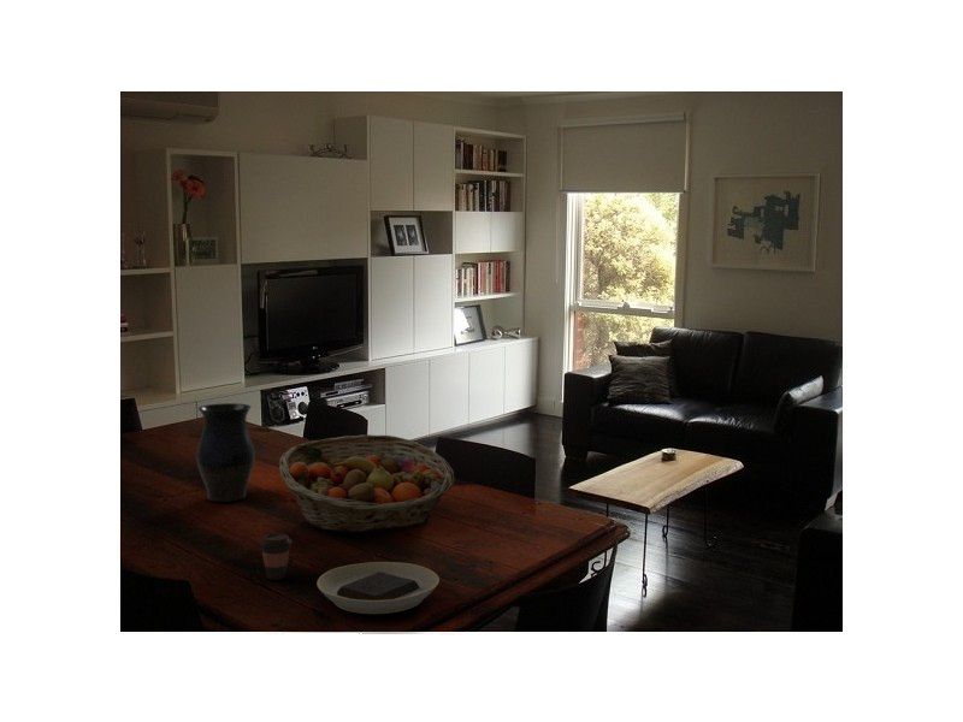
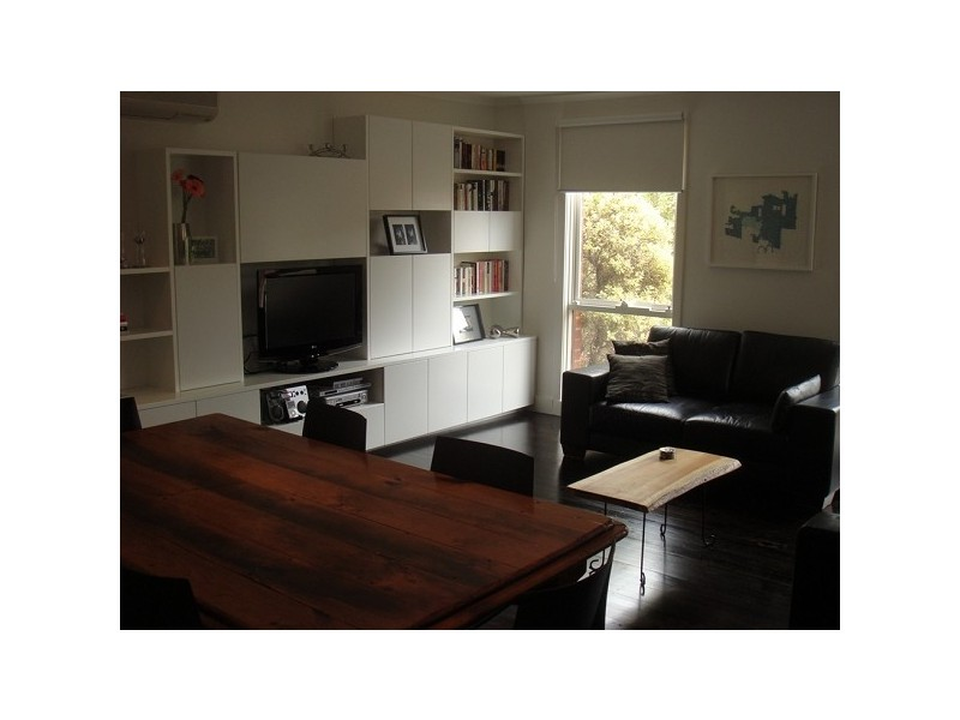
- vase (225, 451)
- fruit basket (367, 481)
- coffee cup (276, 556)
- plate (378, 588)
